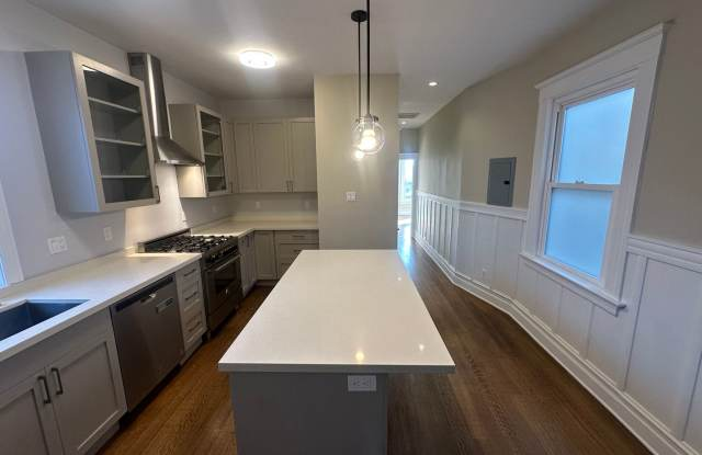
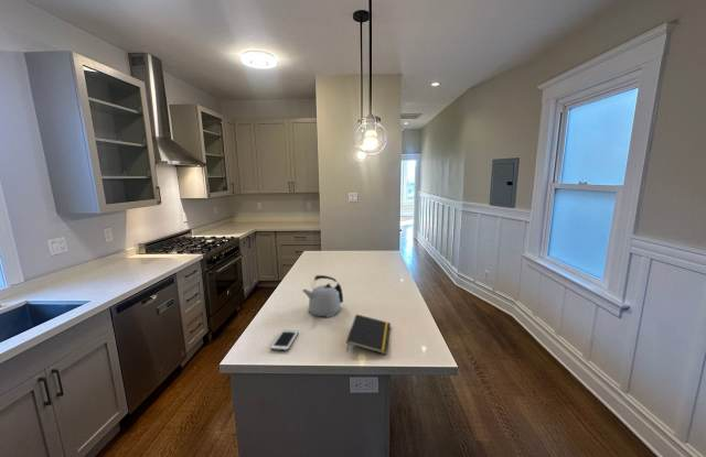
+ kettle (323, 292)
+ notepad (370, 331)
+ cell phone (285, 339)
